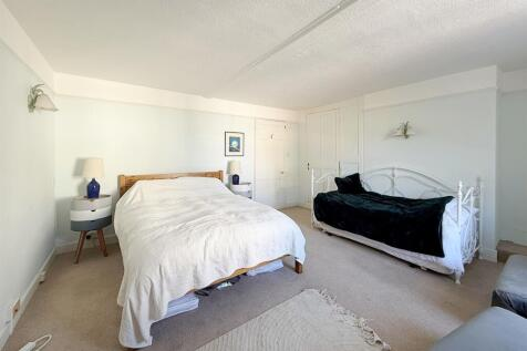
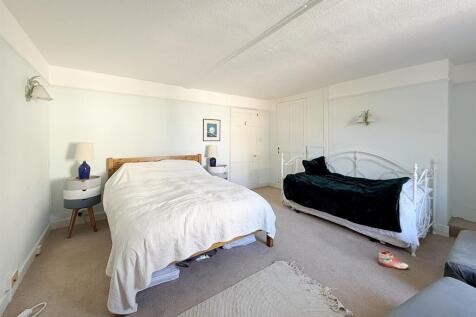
+ sneaker (393, 259)
